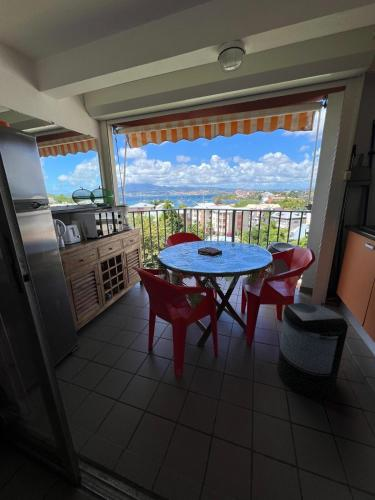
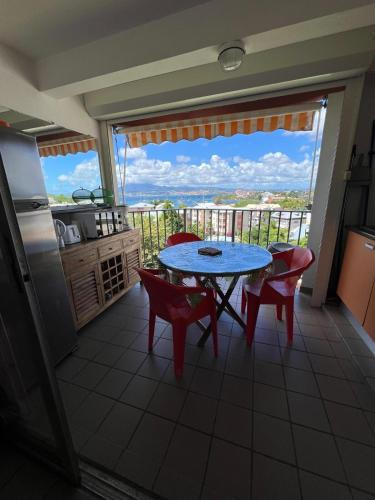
- trash can (308, 347)
